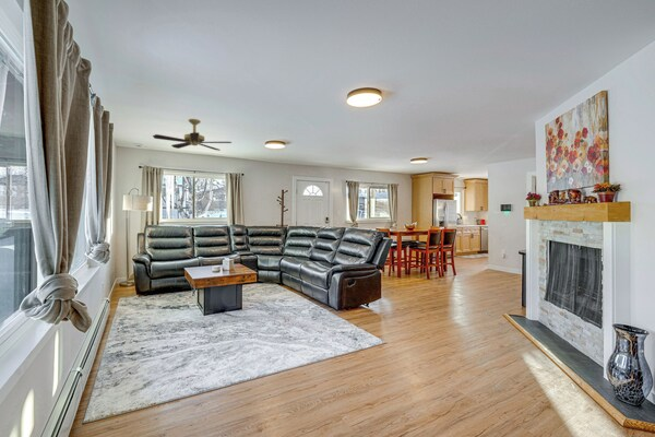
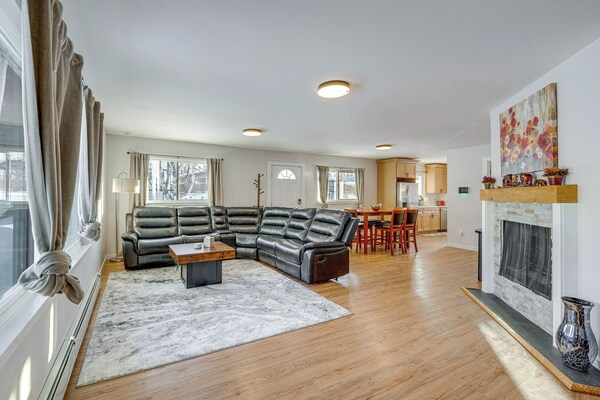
- ceiling fan (193, 131)
